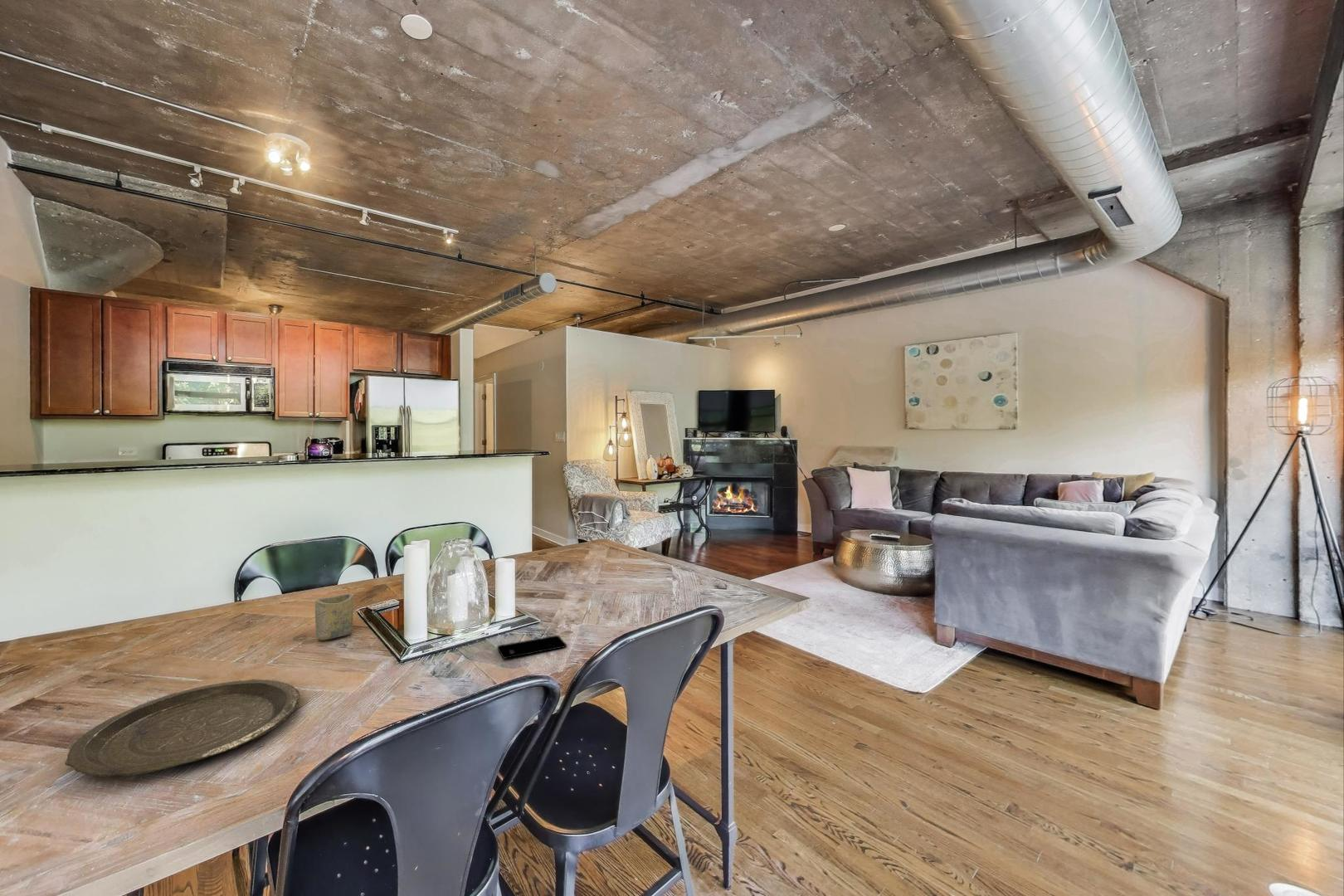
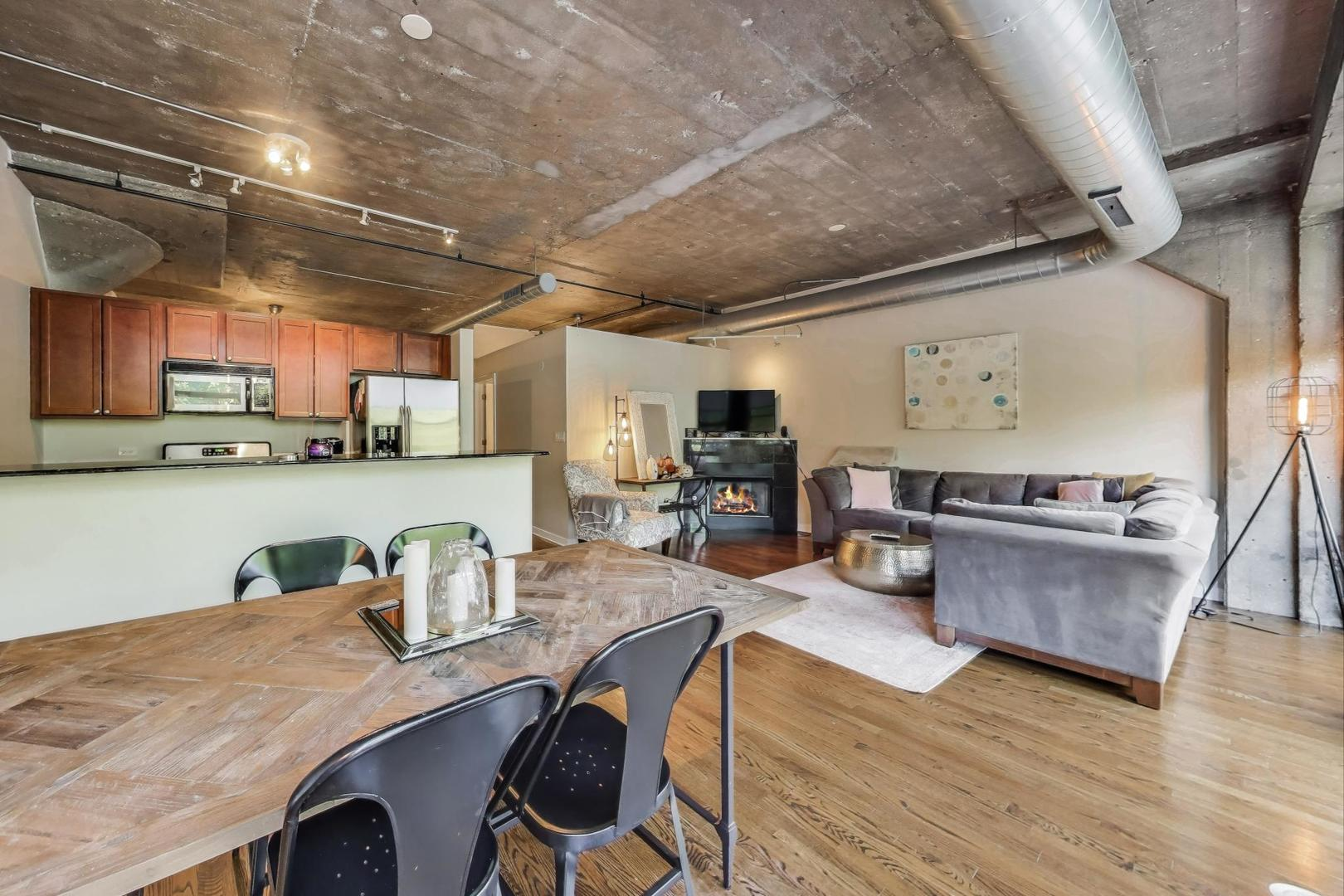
- plate (196, 723)
- smartphone (532, 646)
- cup (334, 616)
